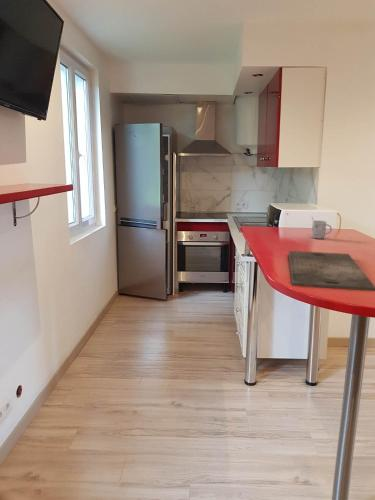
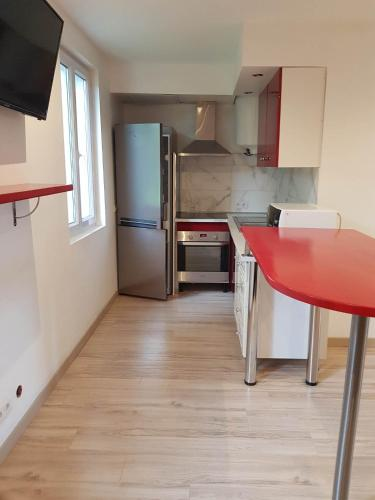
- mug (321, 227)
- cutting board (324, 267)
